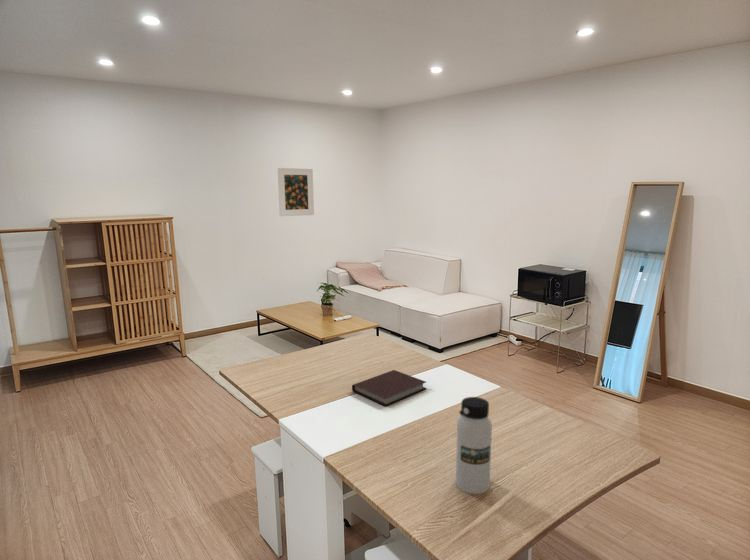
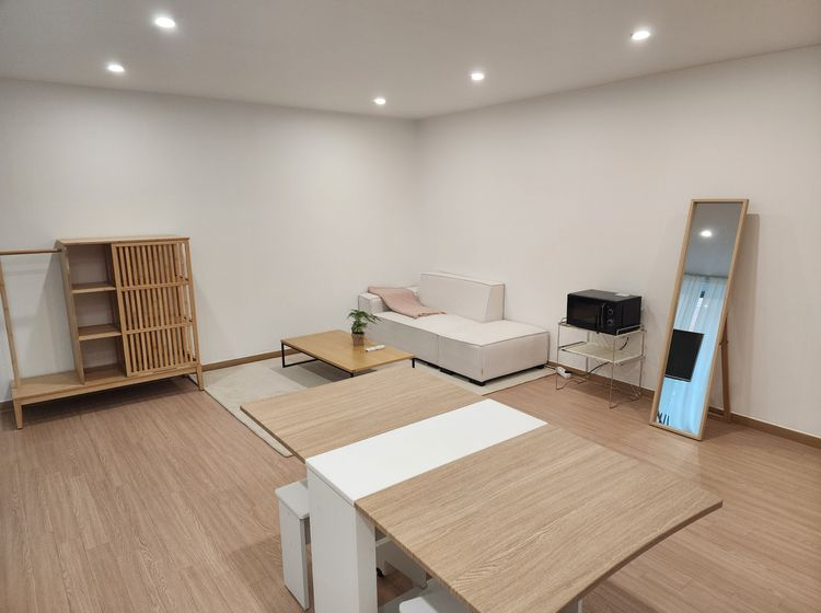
- notebook (389, 386)
- water bottle (473, 443)
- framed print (296, 192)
